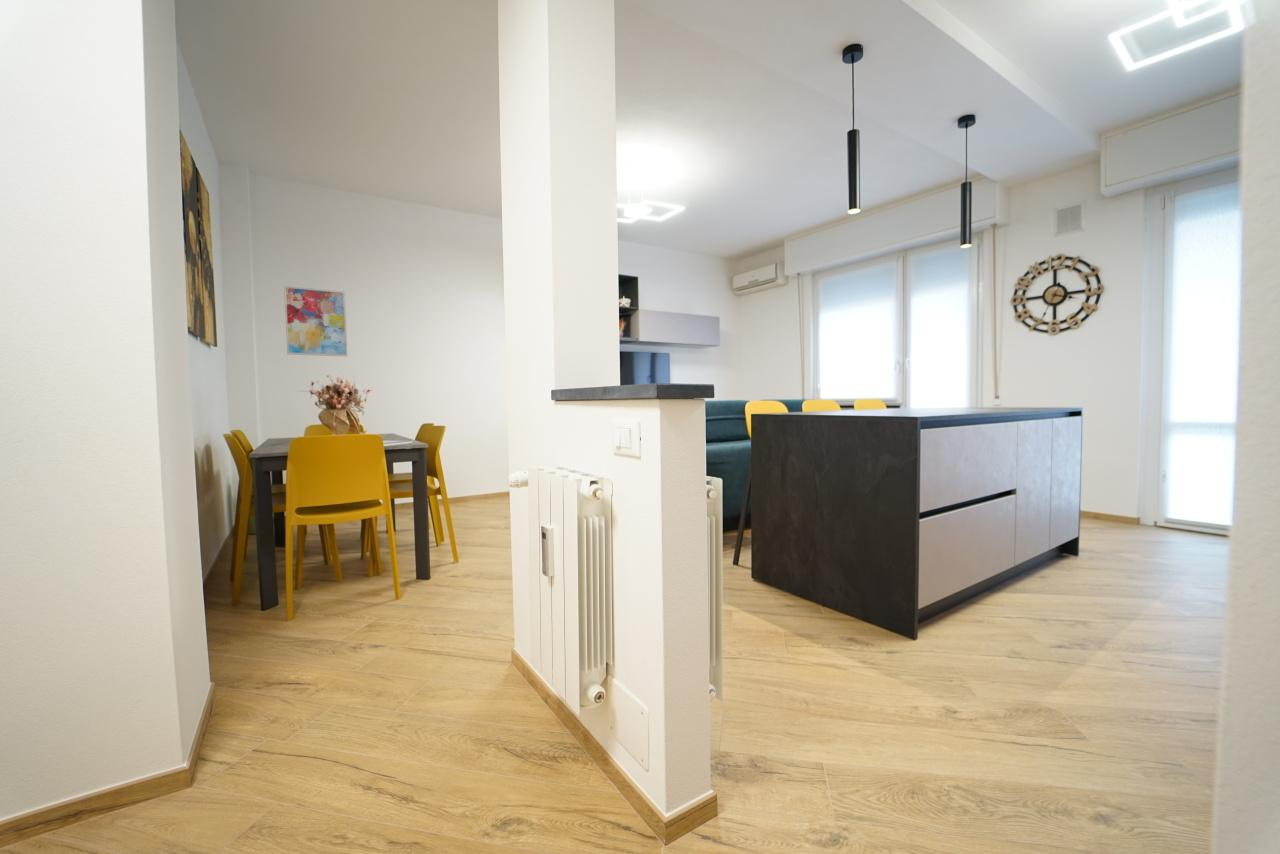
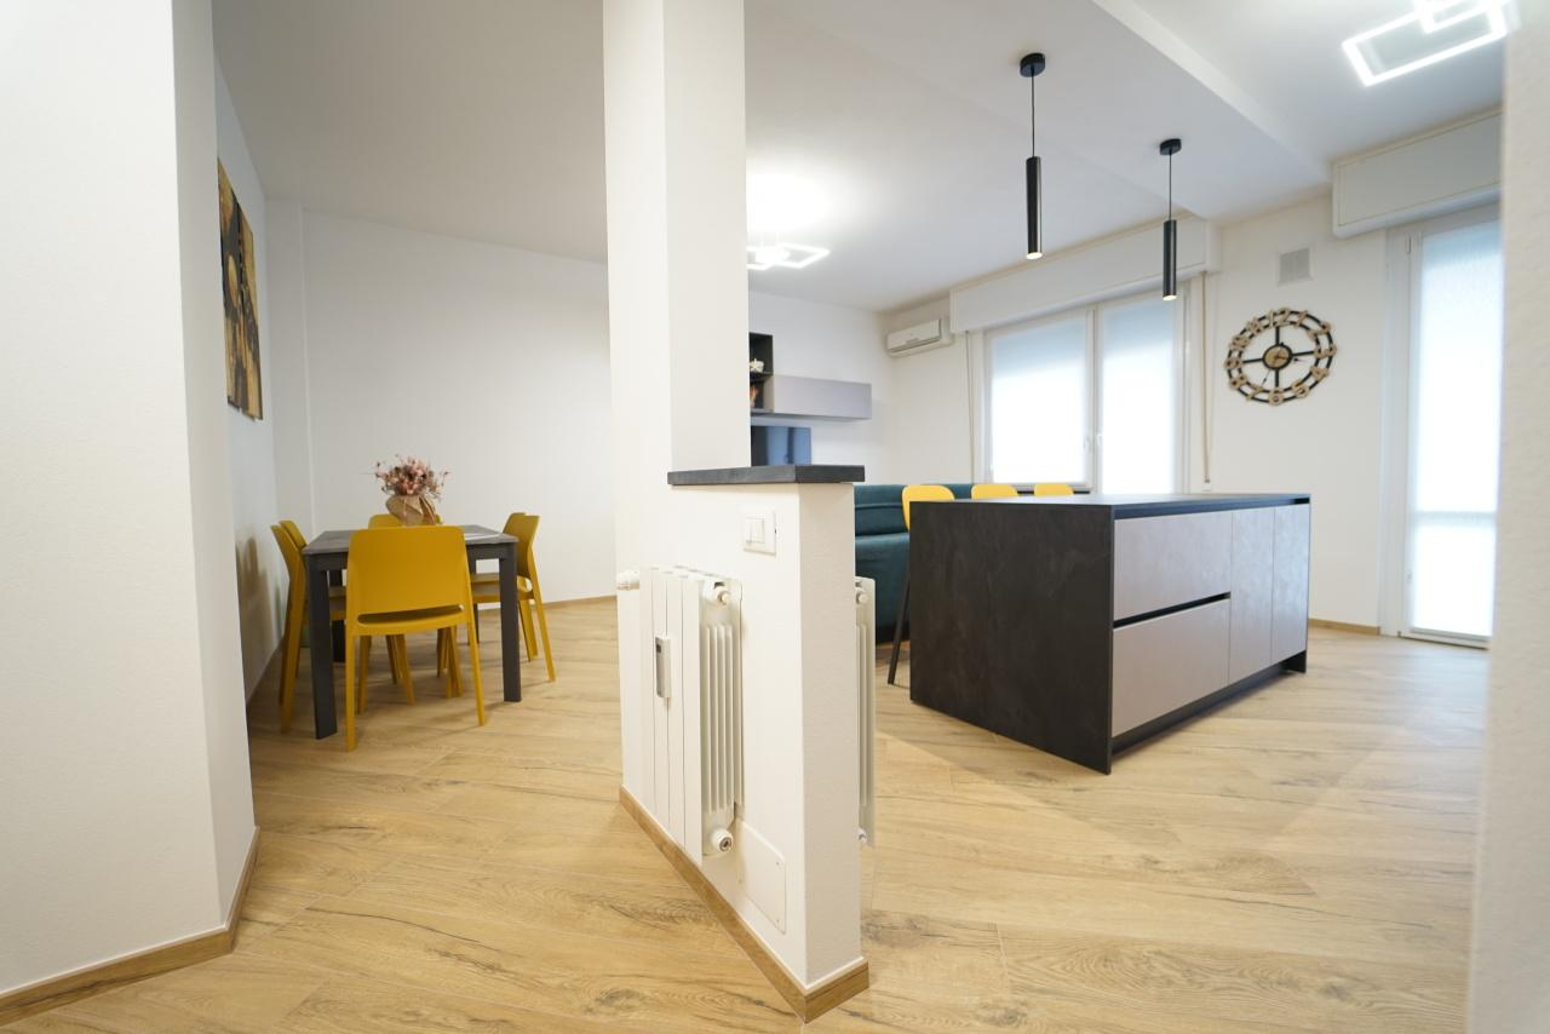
- wall art (316, 322)
